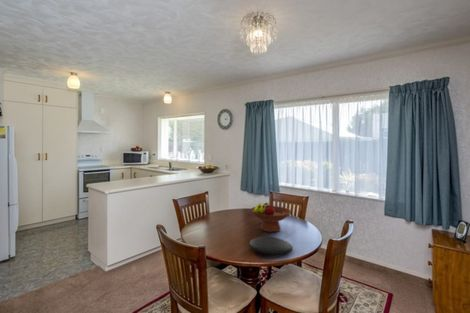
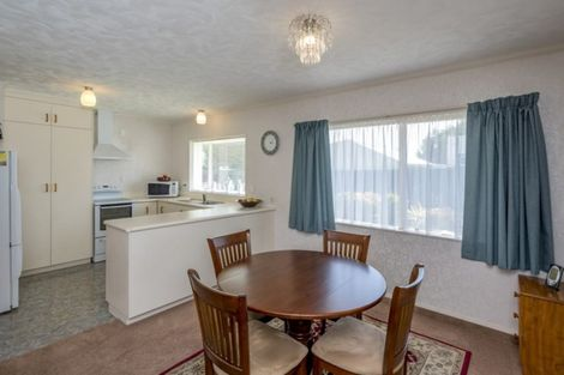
- fruit bowl (270, 215)
- plate (270, 245)
